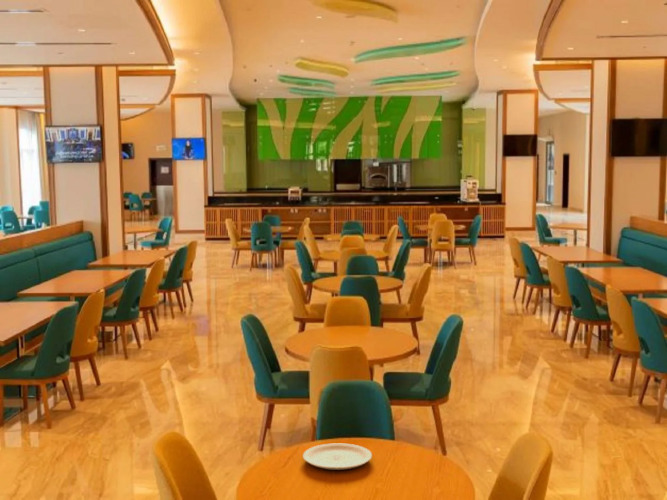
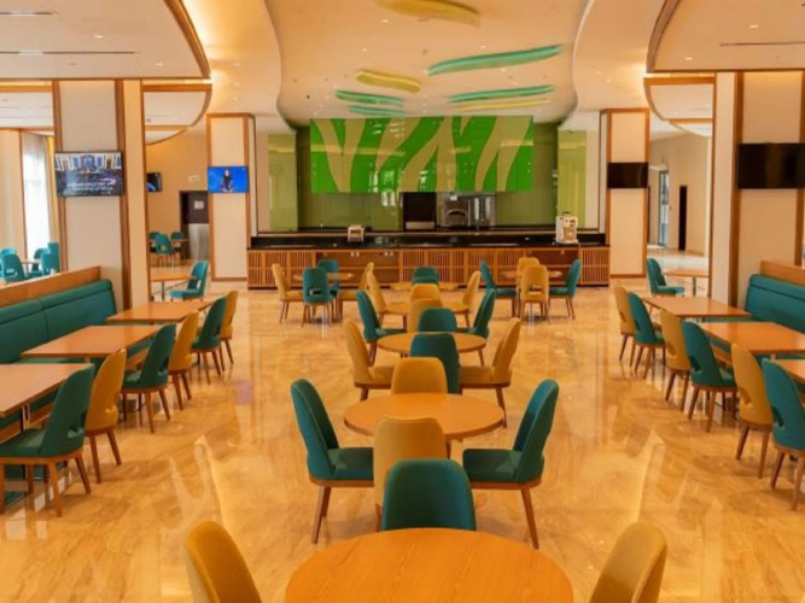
- plate (337, 457)
